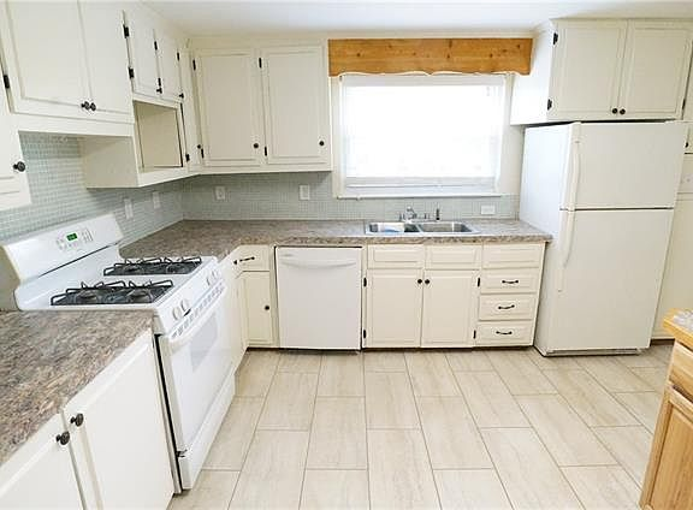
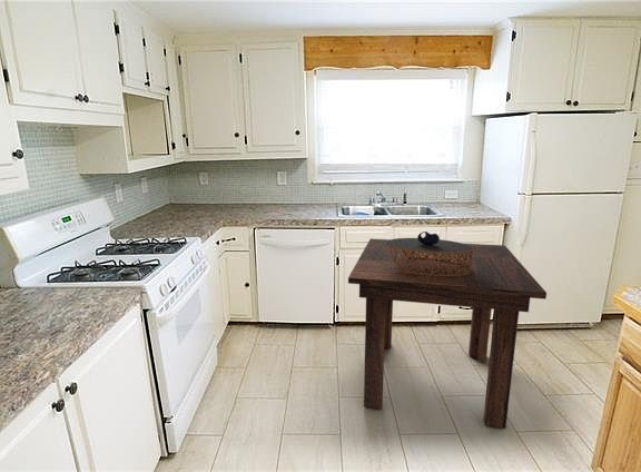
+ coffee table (427, 248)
+ dining table (433, 303)
